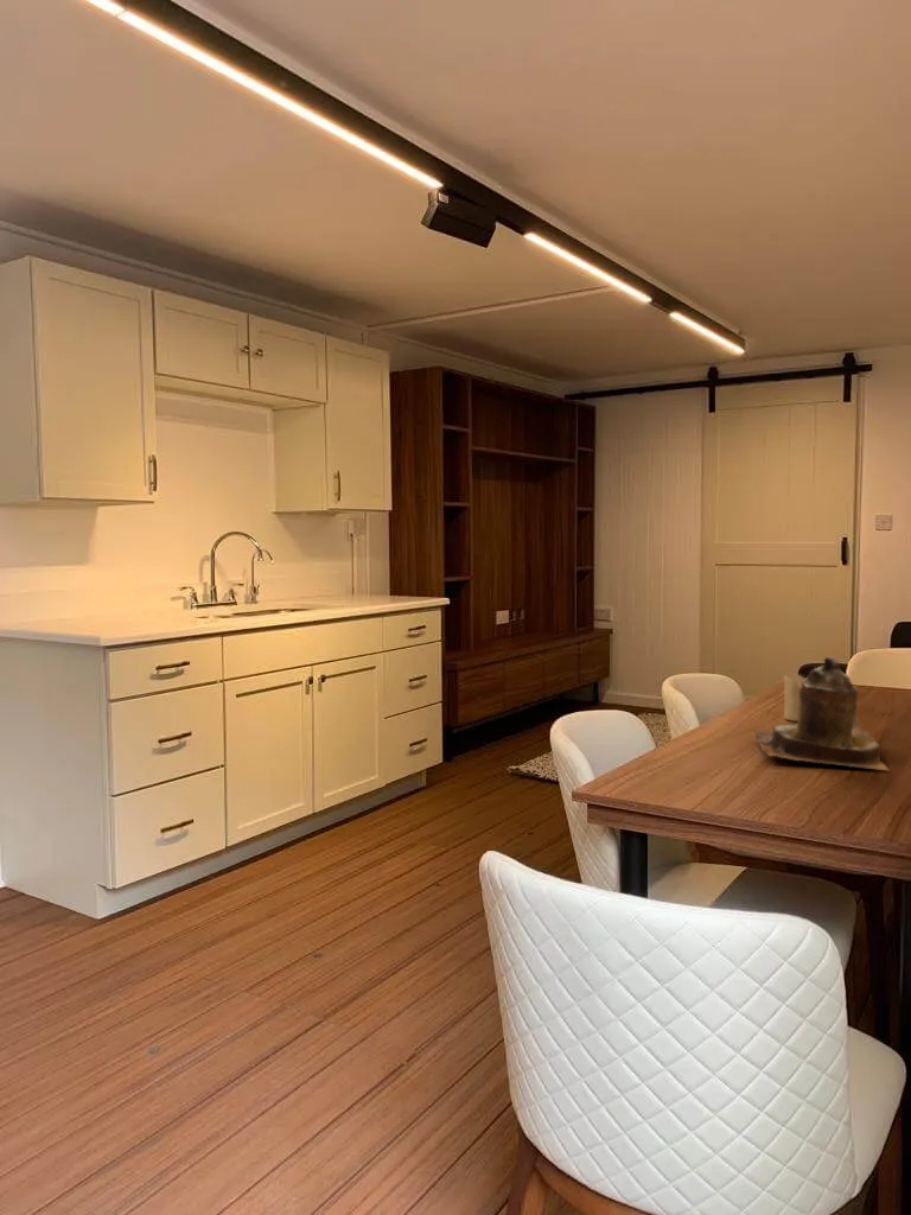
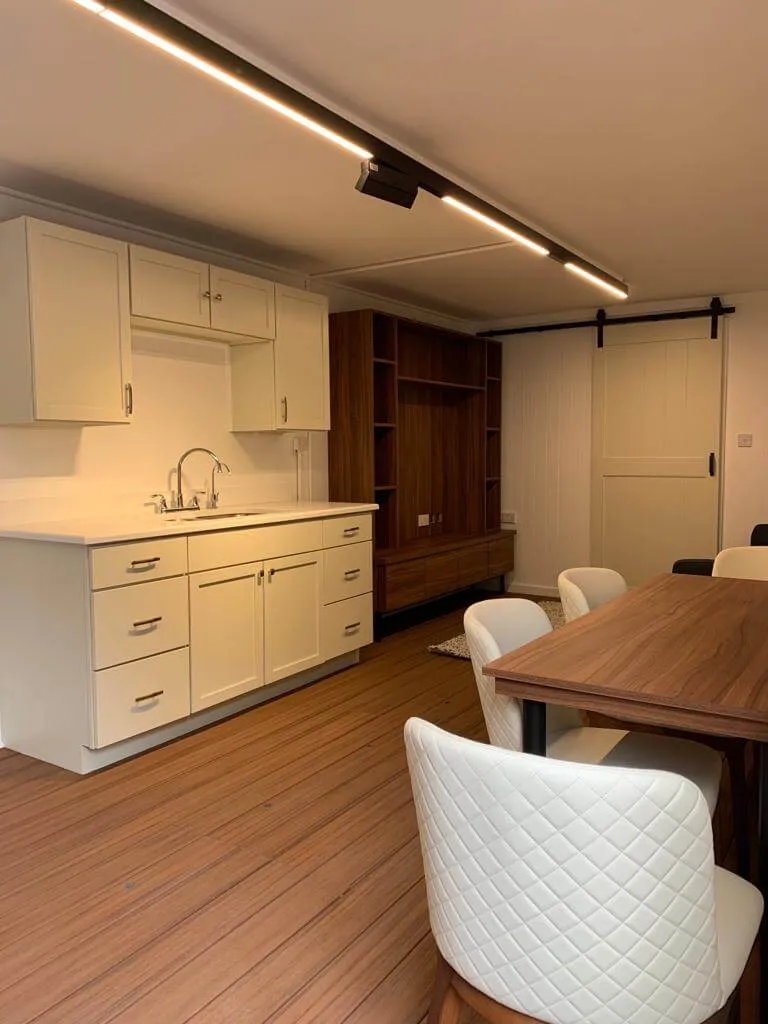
- teapot (817, 706)
- candle (795, 696)
